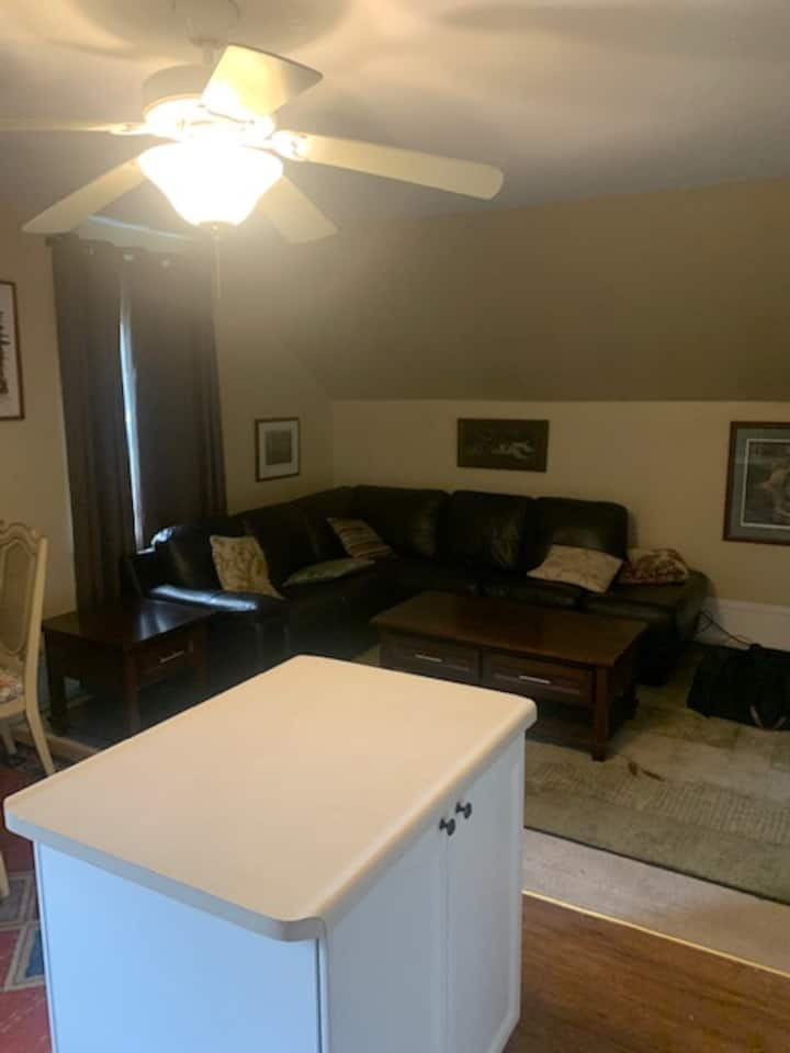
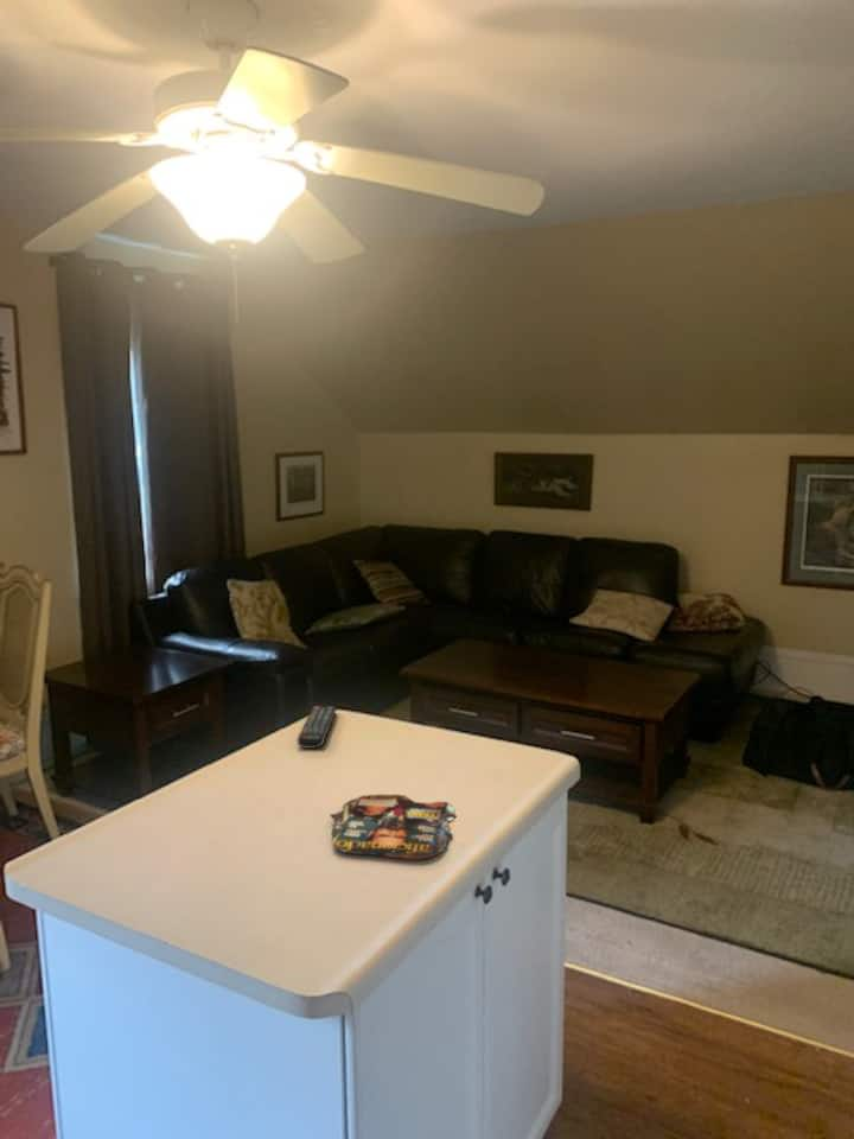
+ remote control (318, 725)
+ magazine (395, 819)
